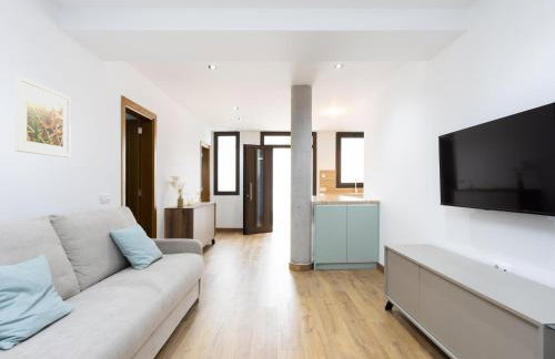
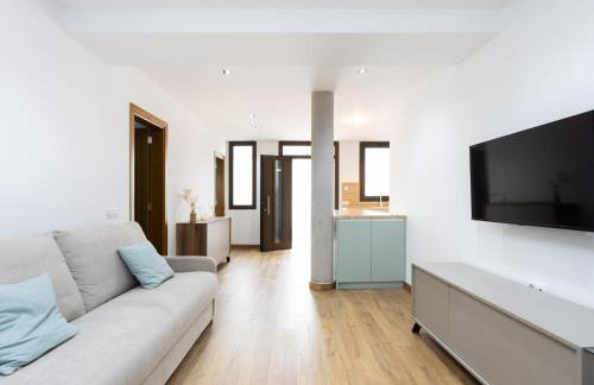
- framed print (46, 121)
